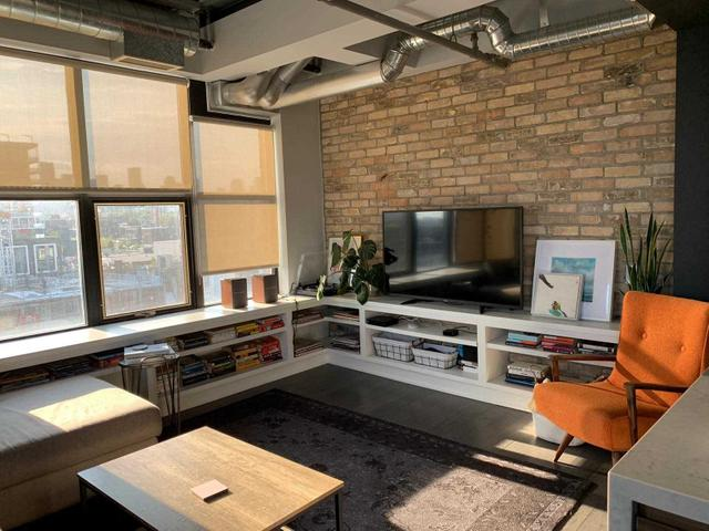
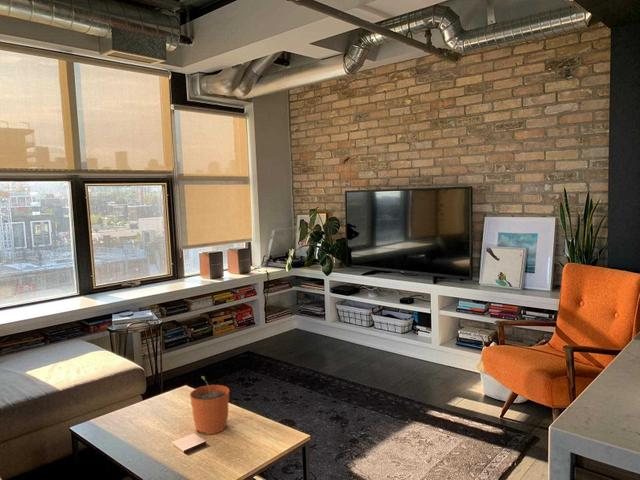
+ plant pot (210, 400)
